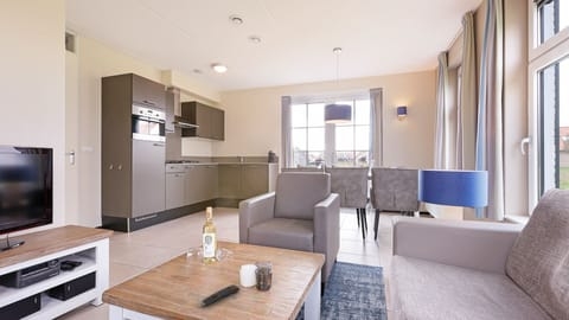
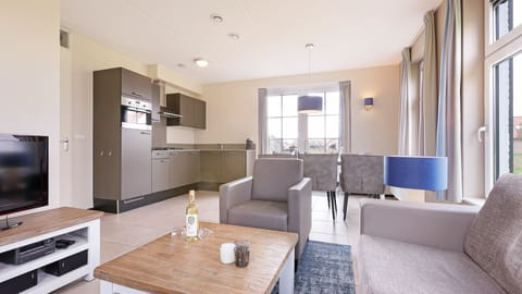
- remote control (220, 294)
